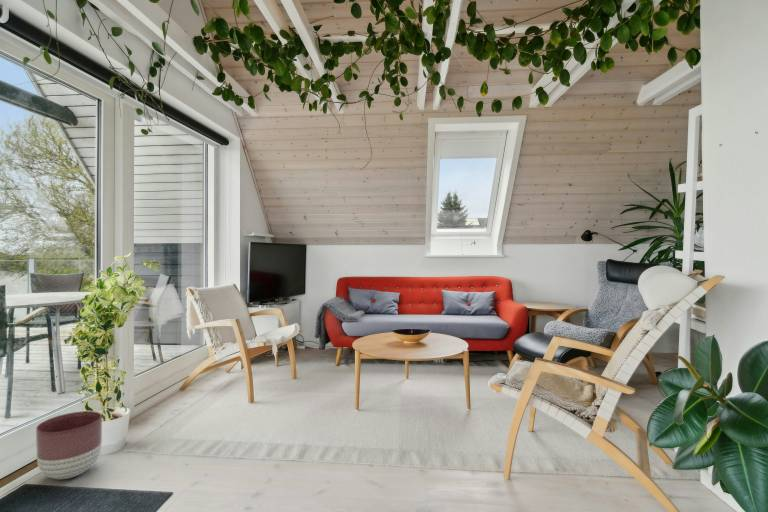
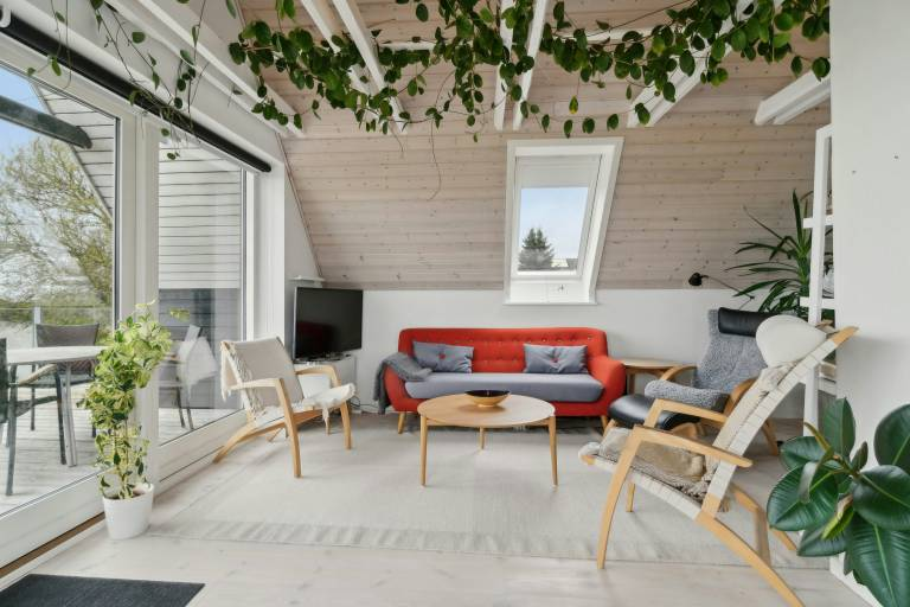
- planter (70, 447)
